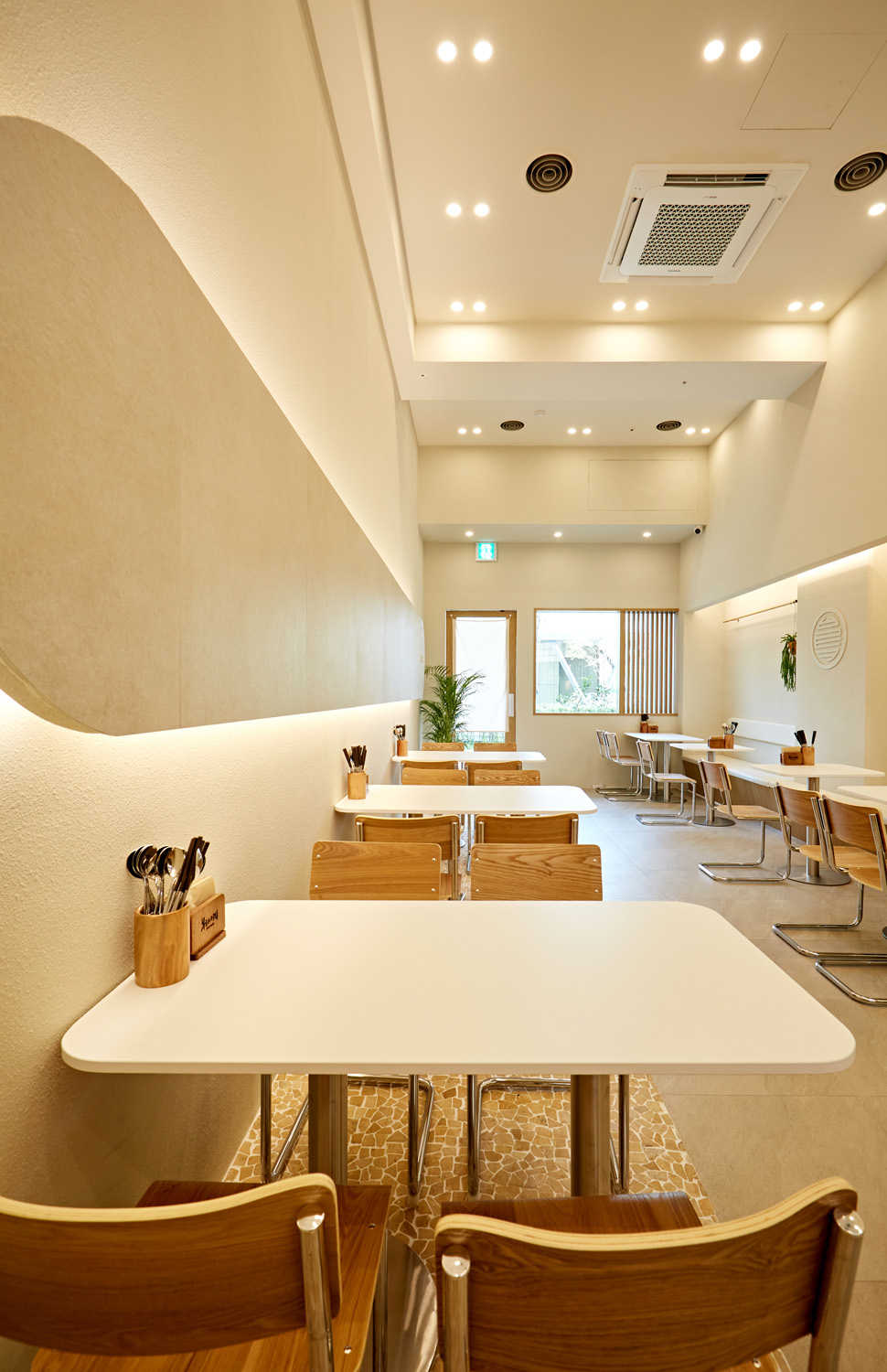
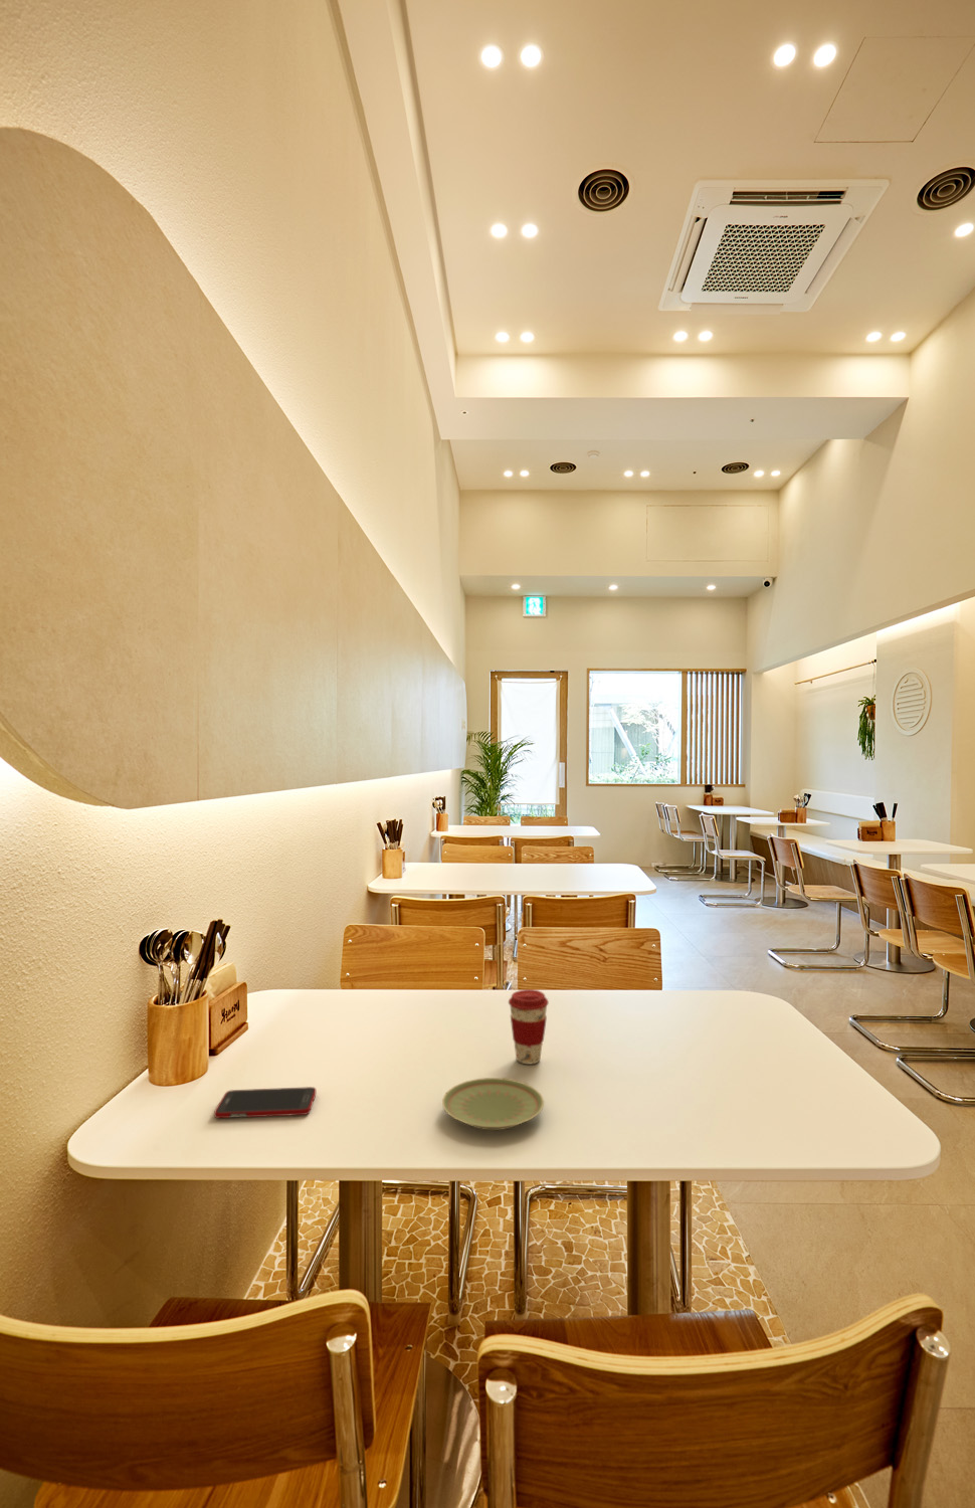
+ cell phone (266, 1101)
+ plate (492, 1107)
+ coffee cup (528, 1027)
